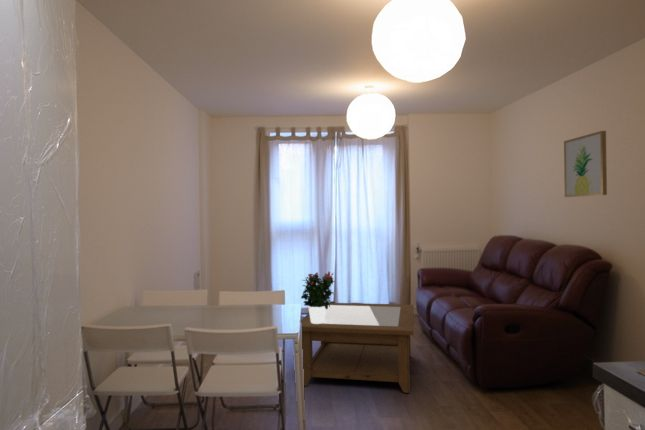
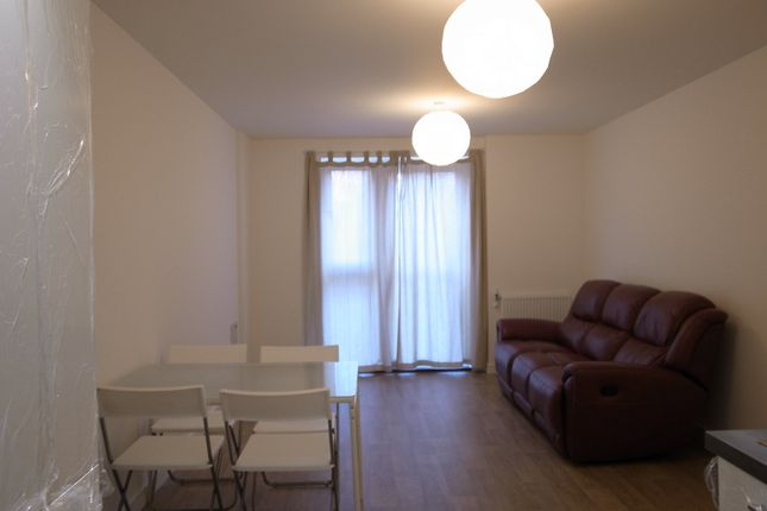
- potted flower (318, 296)
- coffee table (360, 342)
- wall art (583, 166)
